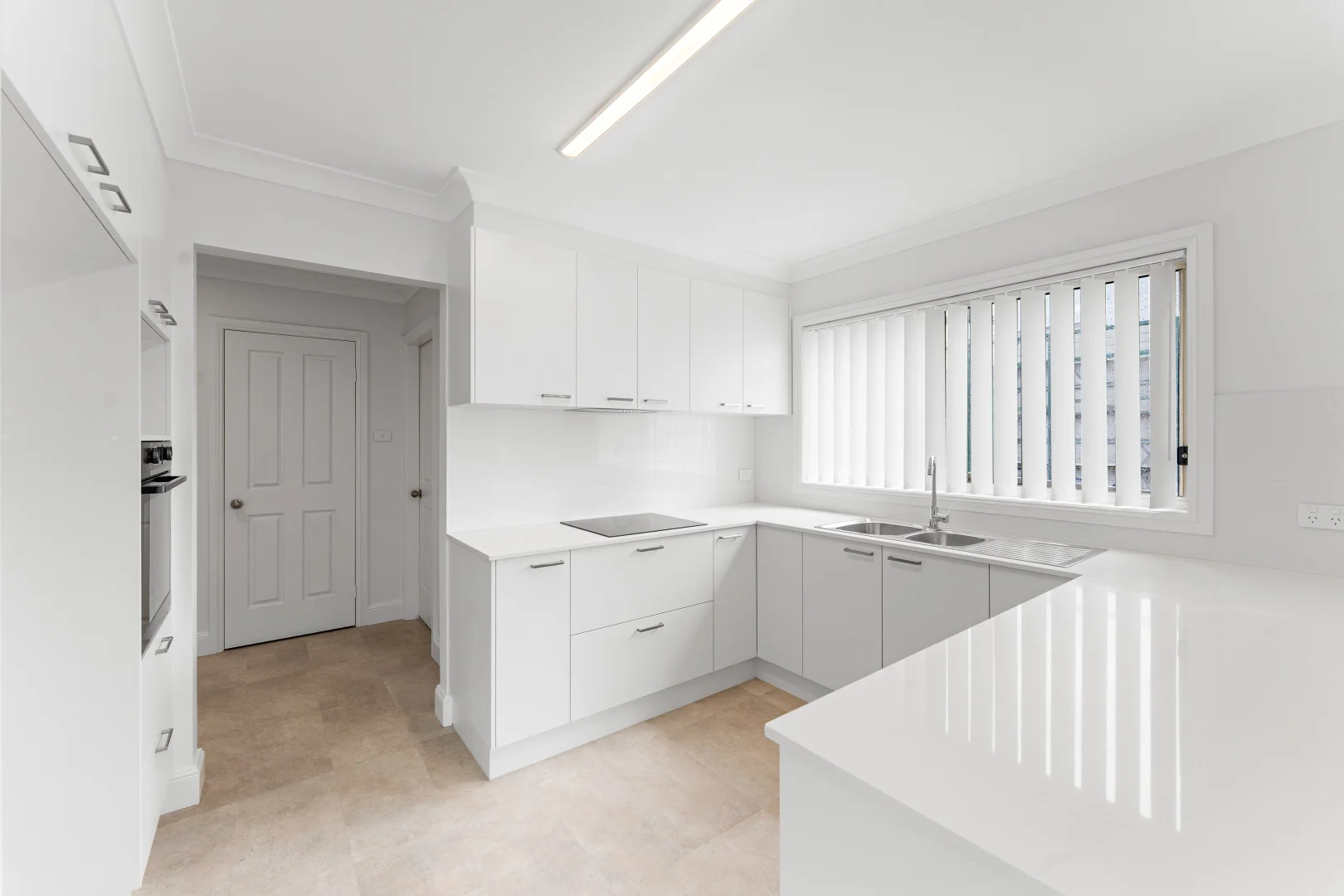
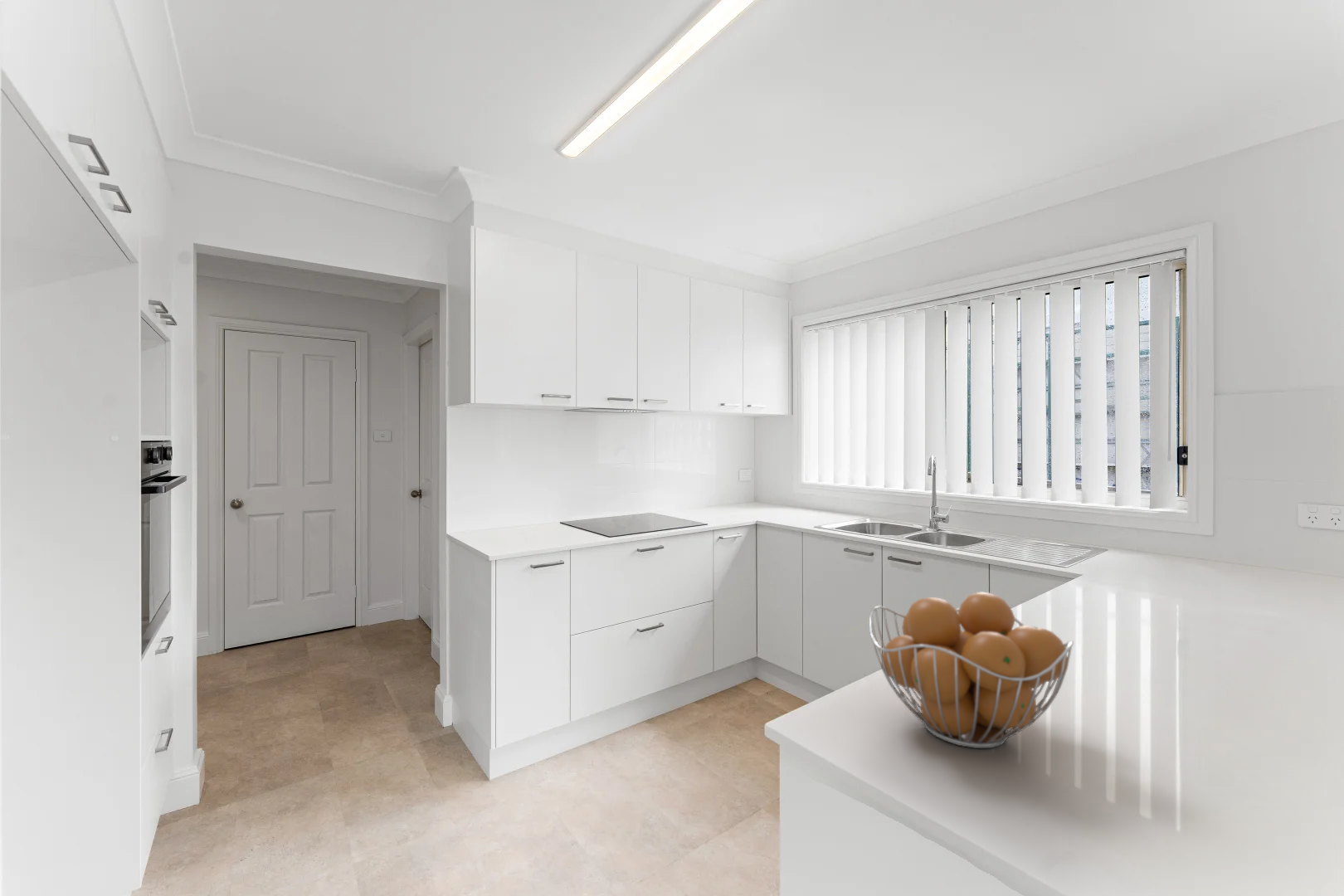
+ fruit basket (963, 663)
